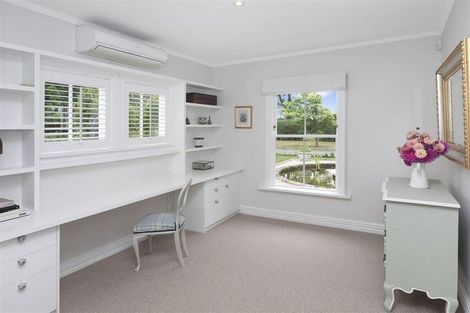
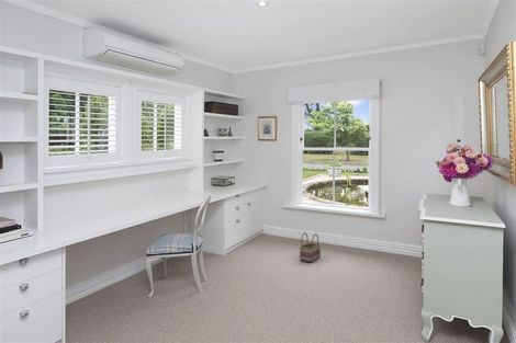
+ basket (310, 245)
